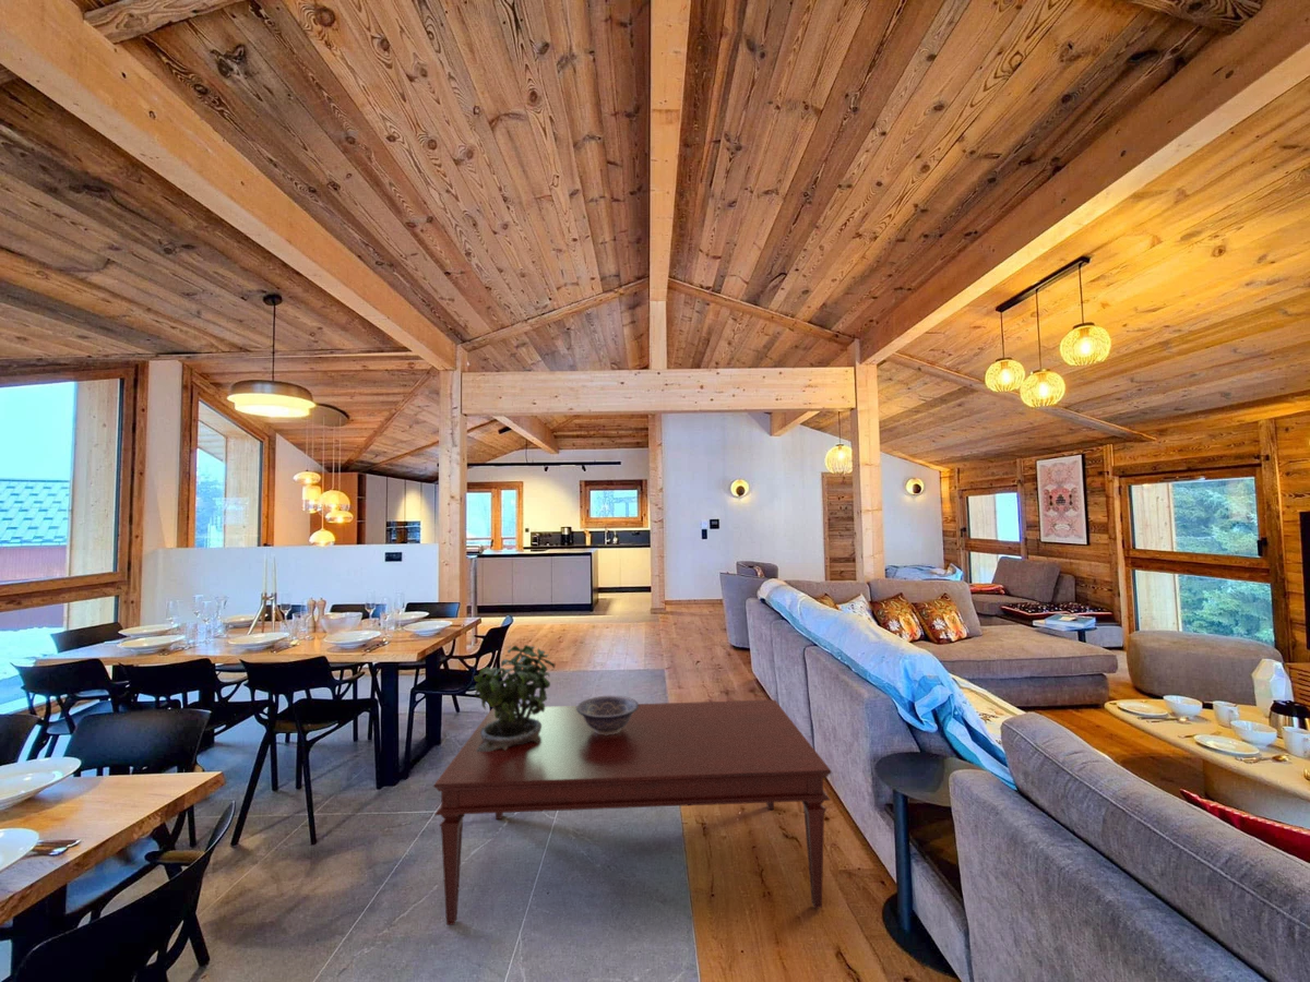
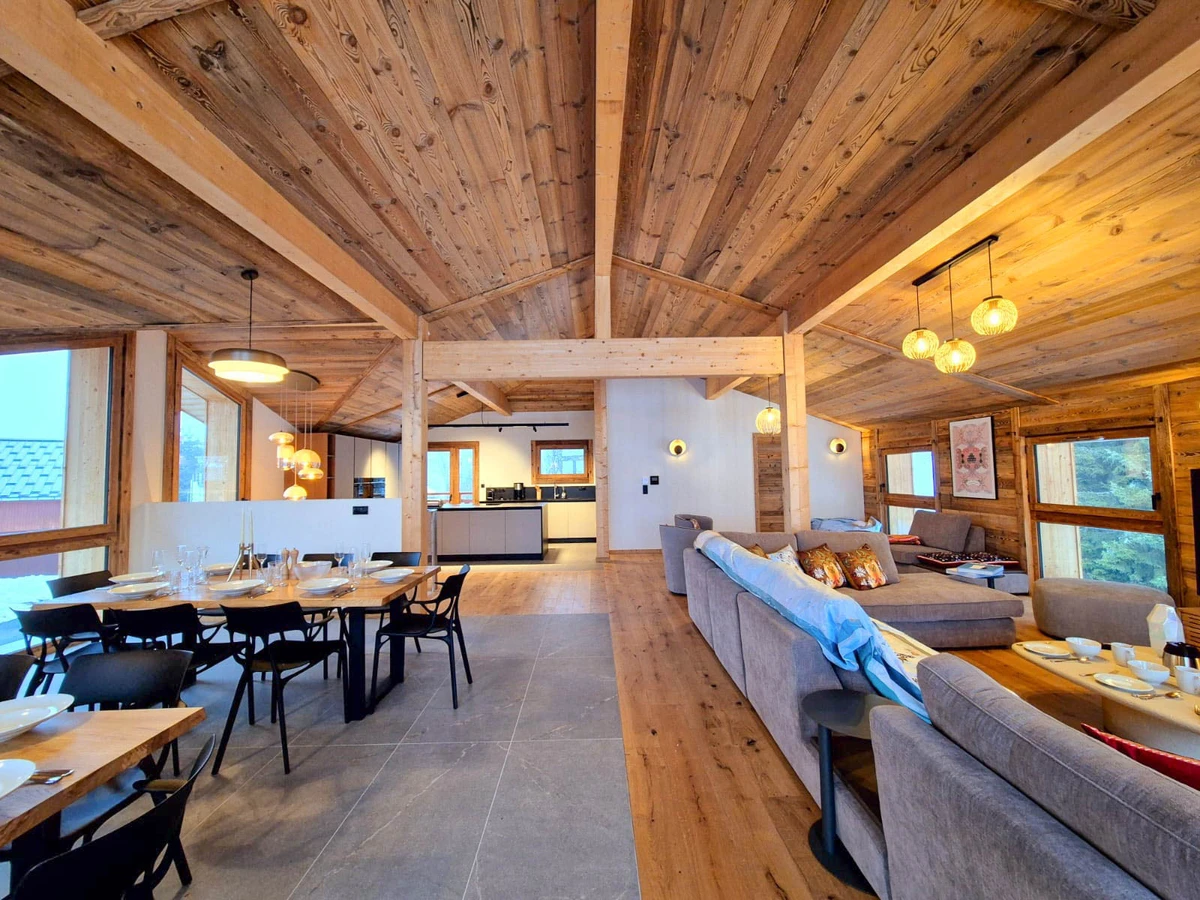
- potted plant (514, 687)
- decorative bowl (607, 717)
- coffee table (635, 794)
